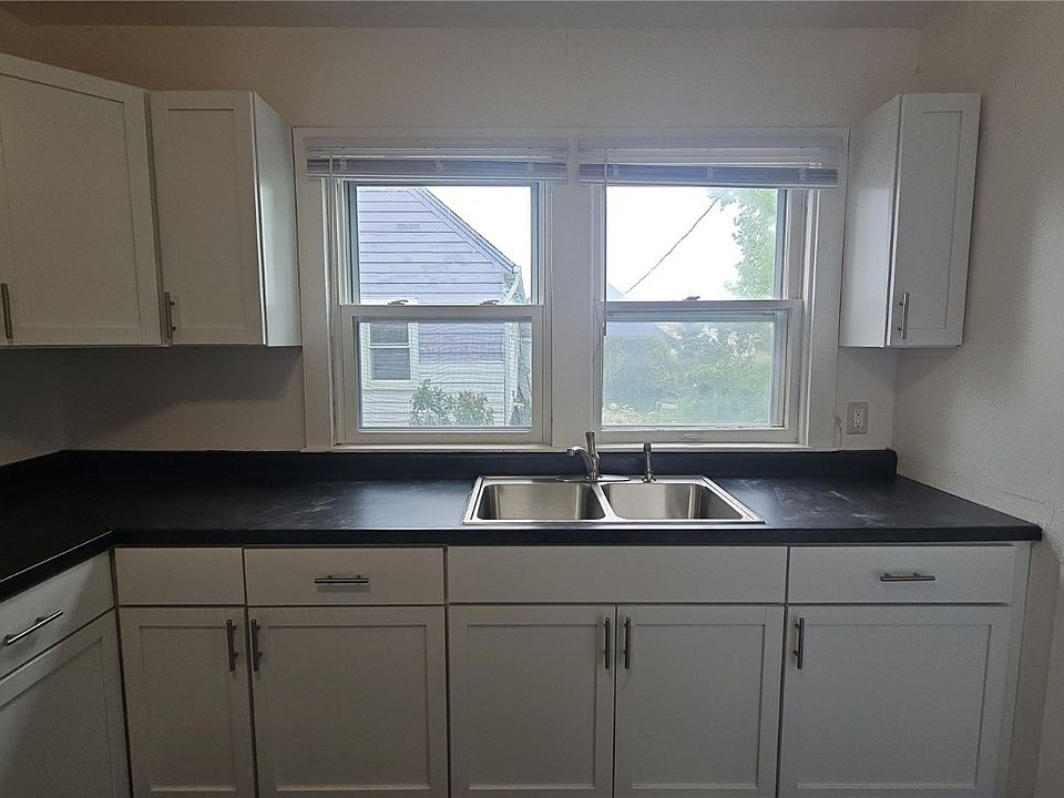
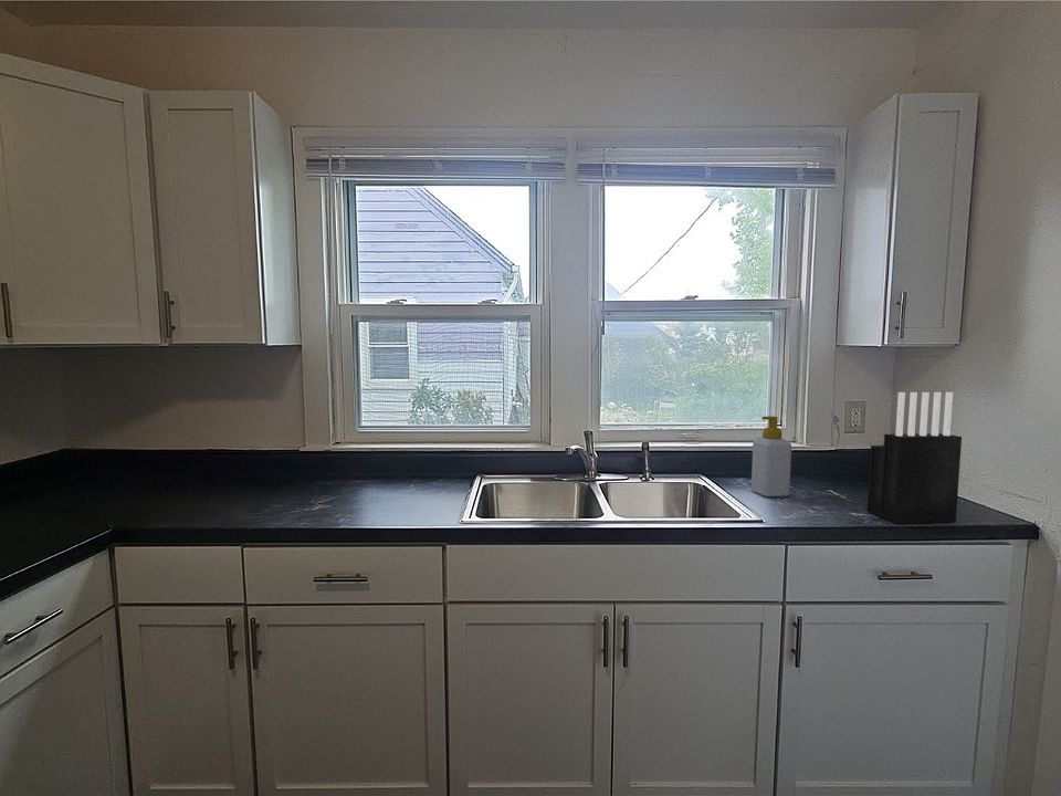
+ soap bottle (771, 454)
+ knife block (911, 453)
